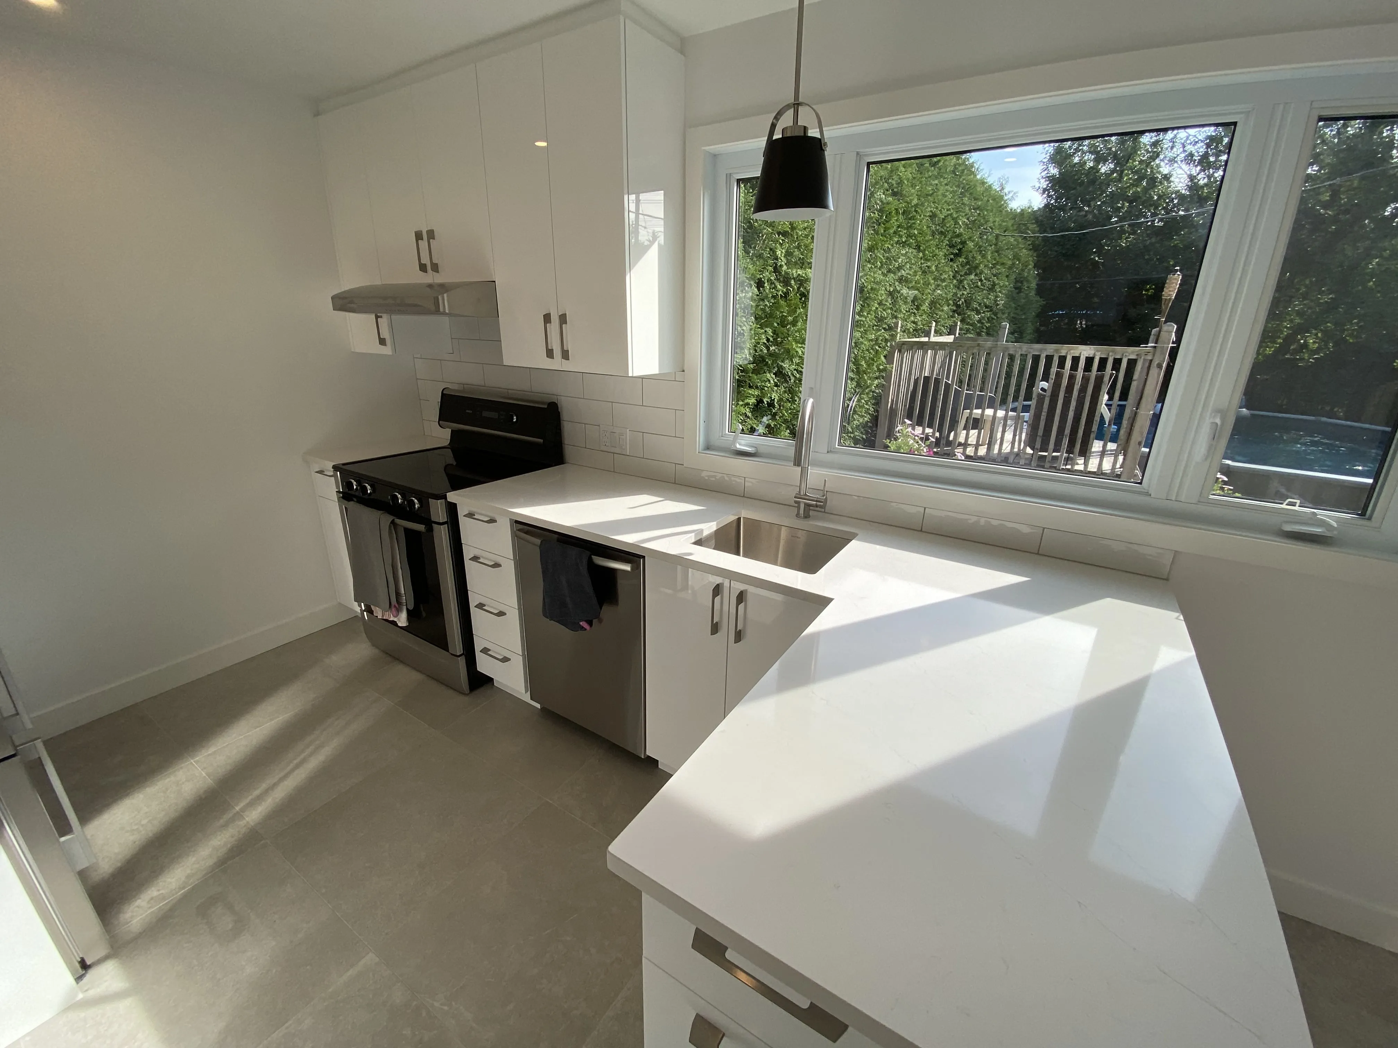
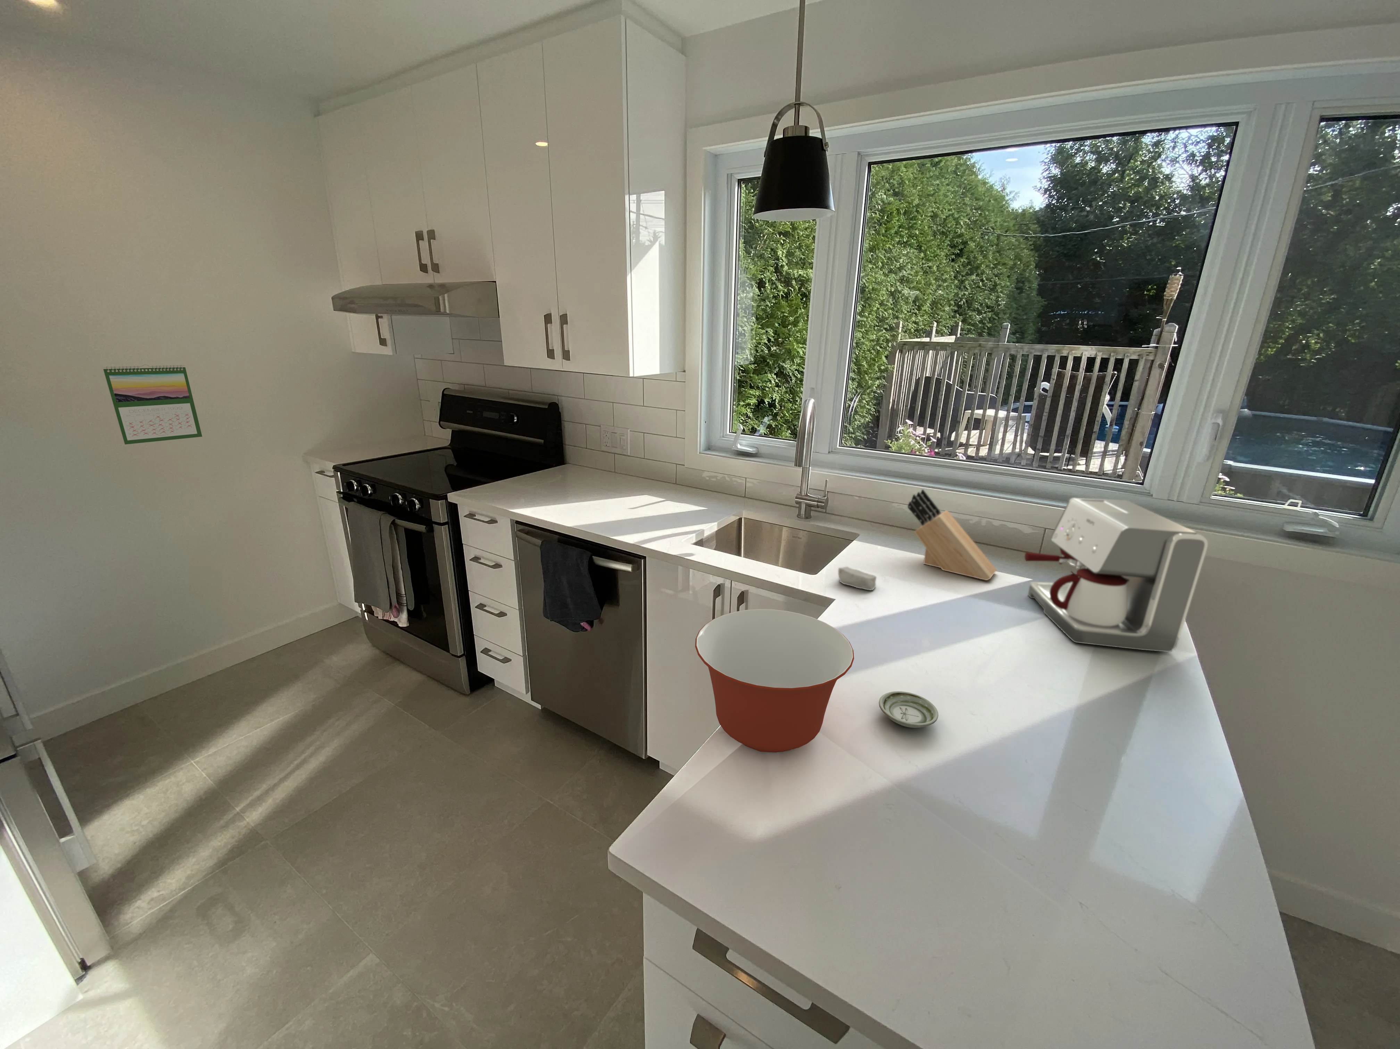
+ calendar (154, 403)
+ mixing bowl (771, 686)
+ saucer (907, 713)
+ coffee maker (1109, 569)
+ soap bar (857, 577)
+ knife block (950, 532)
